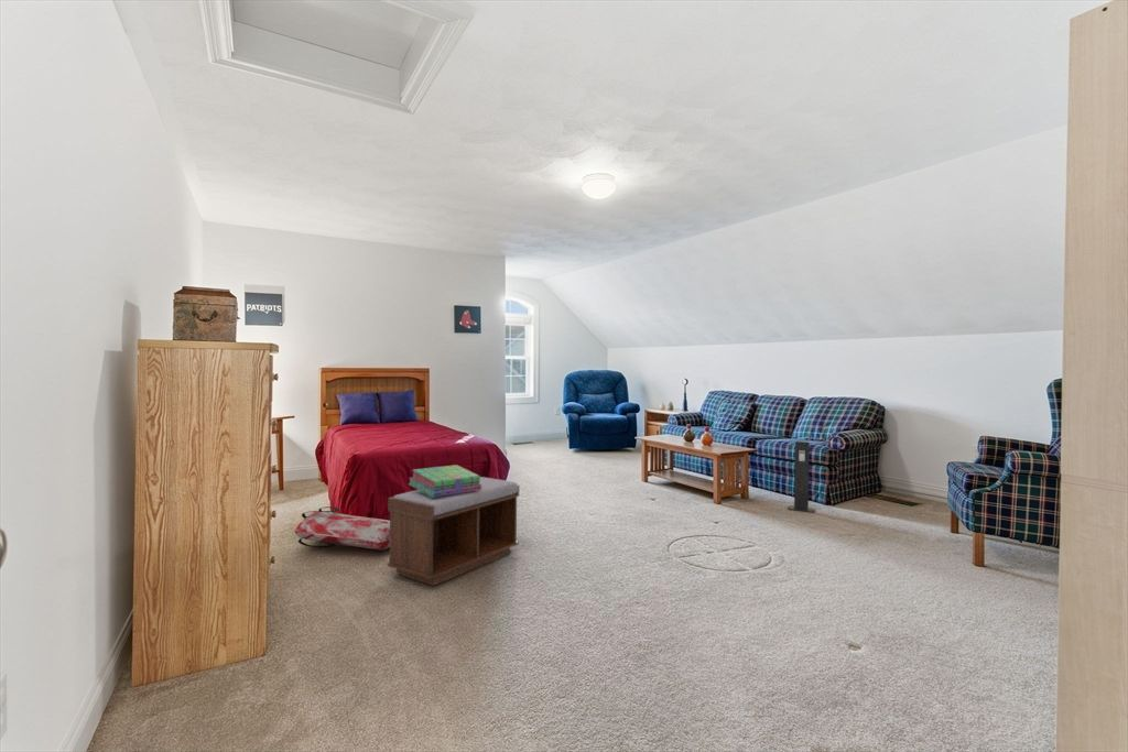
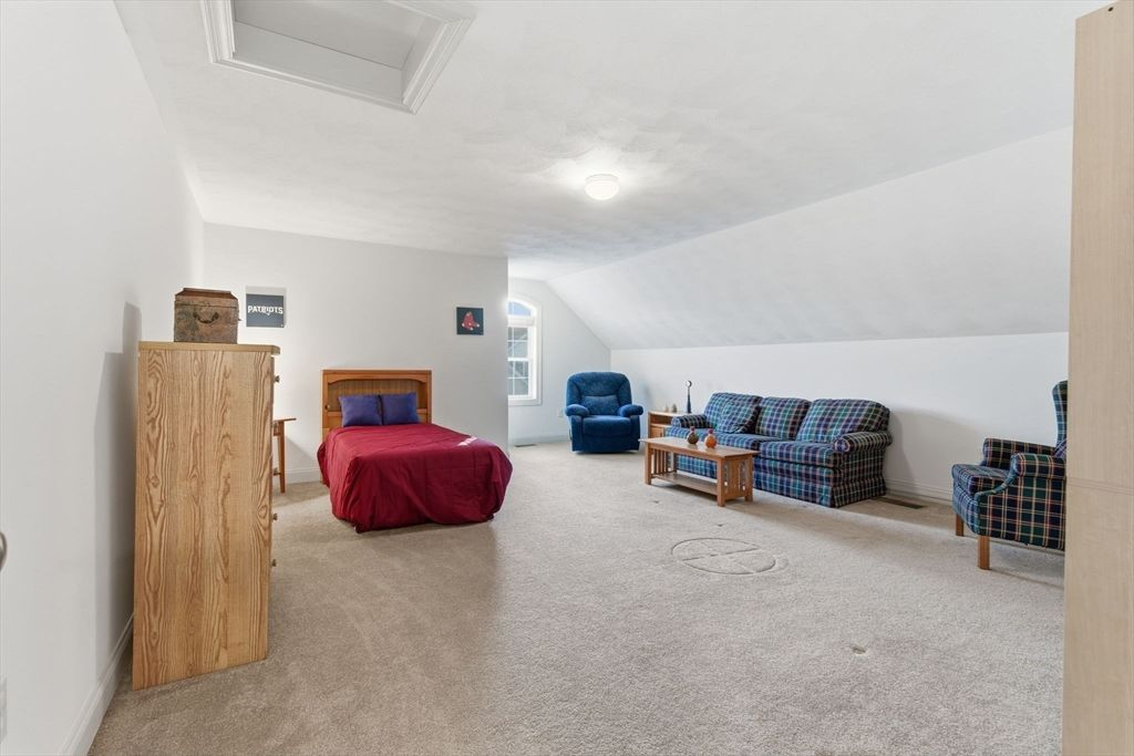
- bench (457, 524)
- bag (351, 527)
- speaker (801, 476)
- stack of books (444, 482)
